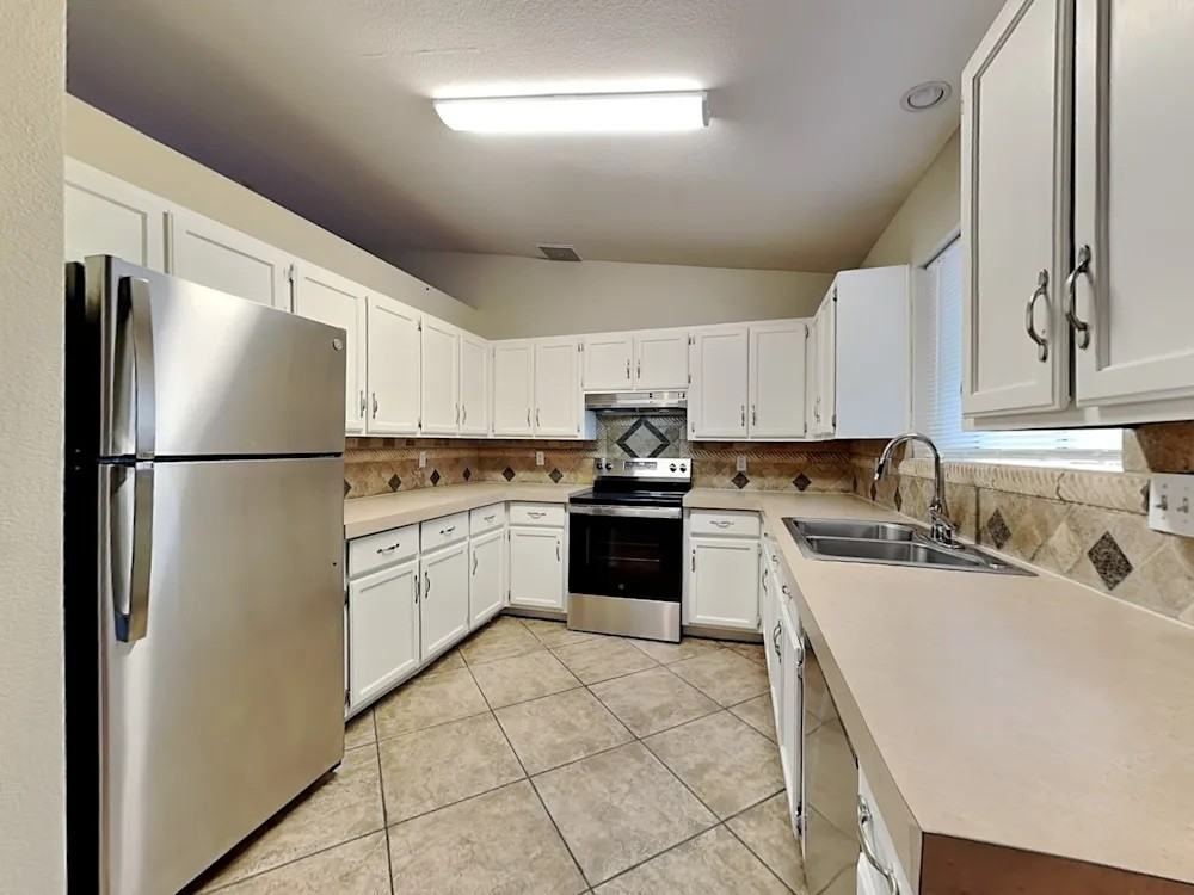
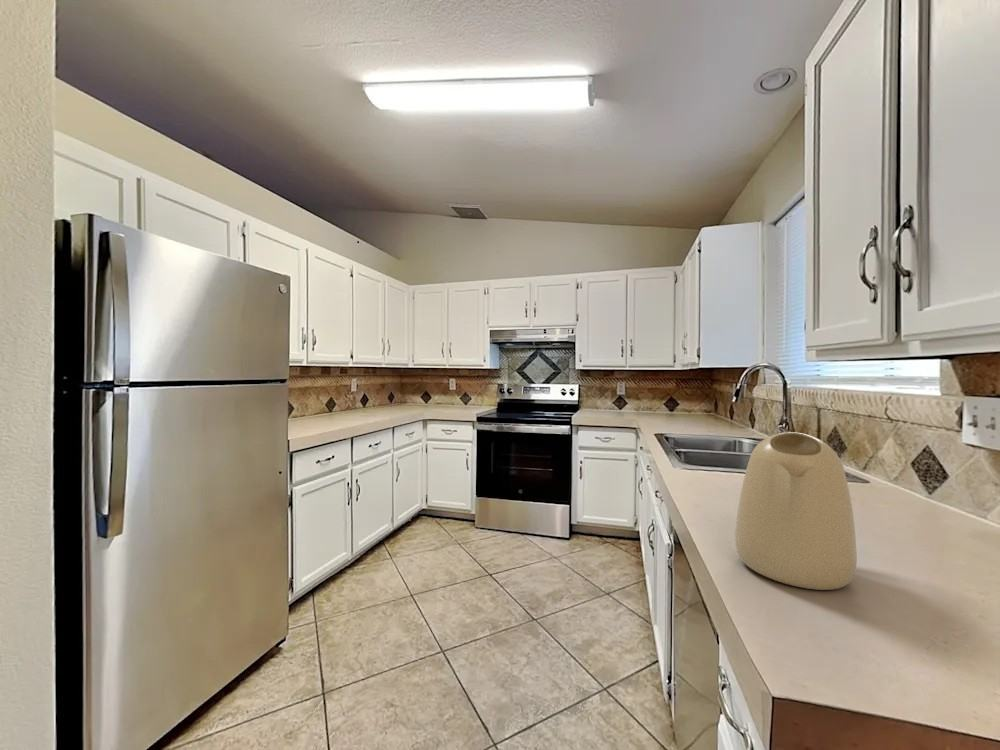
+ kettle (792, 499)
